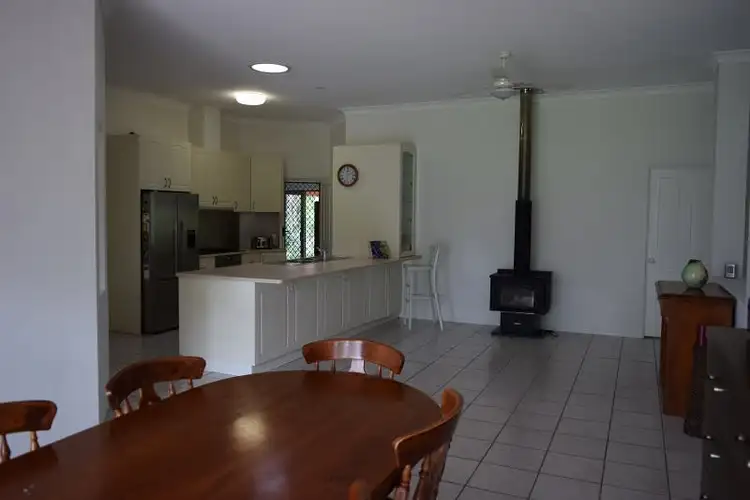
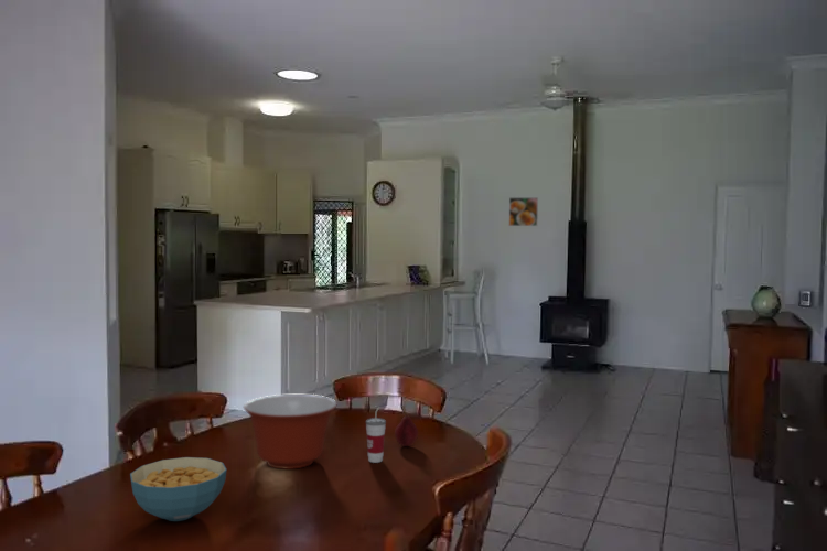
+ cup (375, 433)
+ mixing bowl (290, 432)
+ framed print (523, 212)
+ fruit (406, 425)
+ cereal bowl (179, 494)
